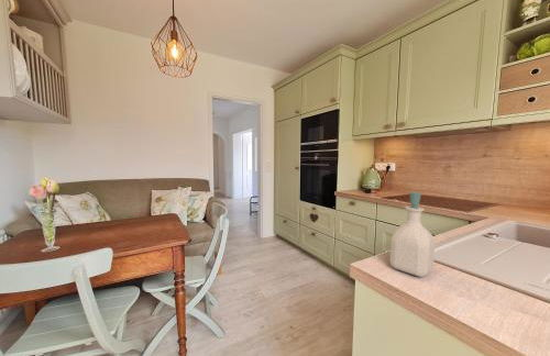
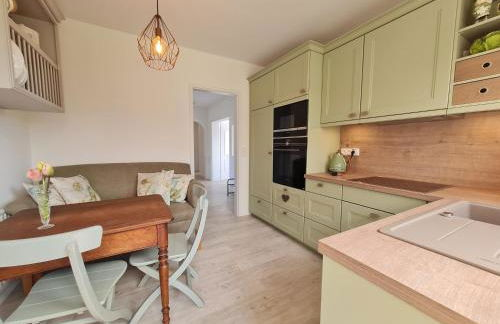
- soap bottle (413, 231)
